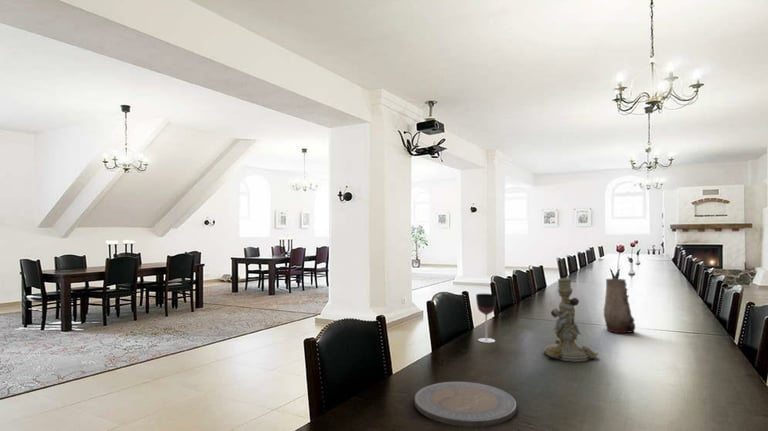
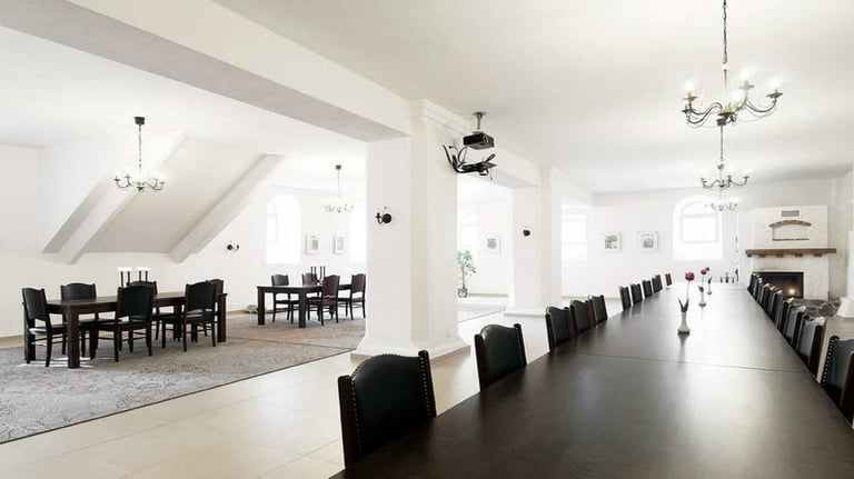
- wineglass (486, 317)
- vase (619, 304)
- plate (464, 401)
- candlestick (568, 317)
